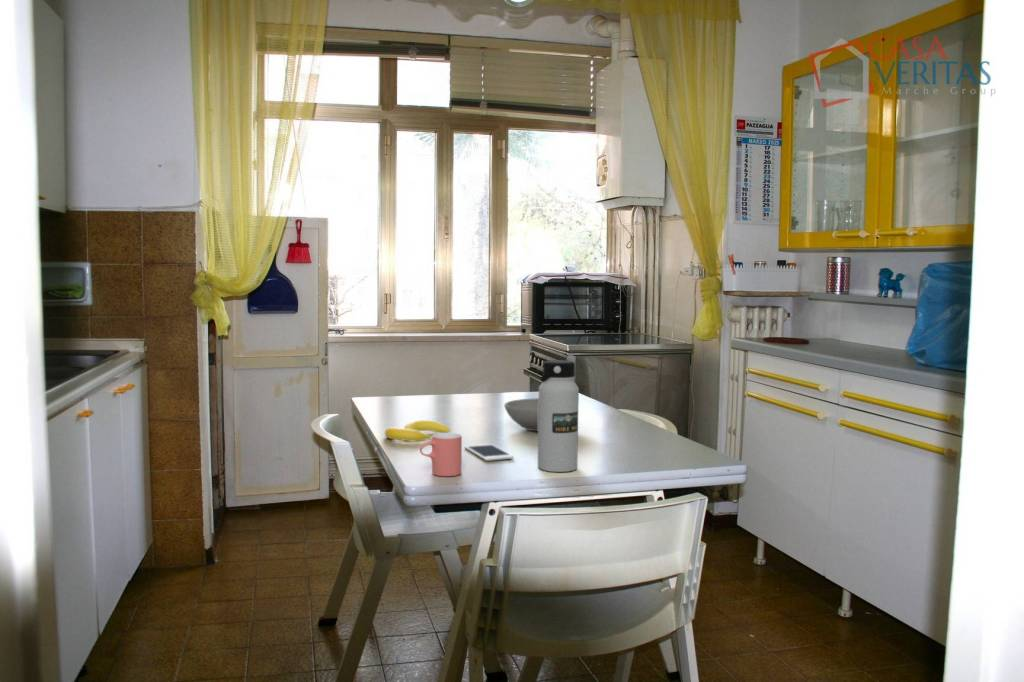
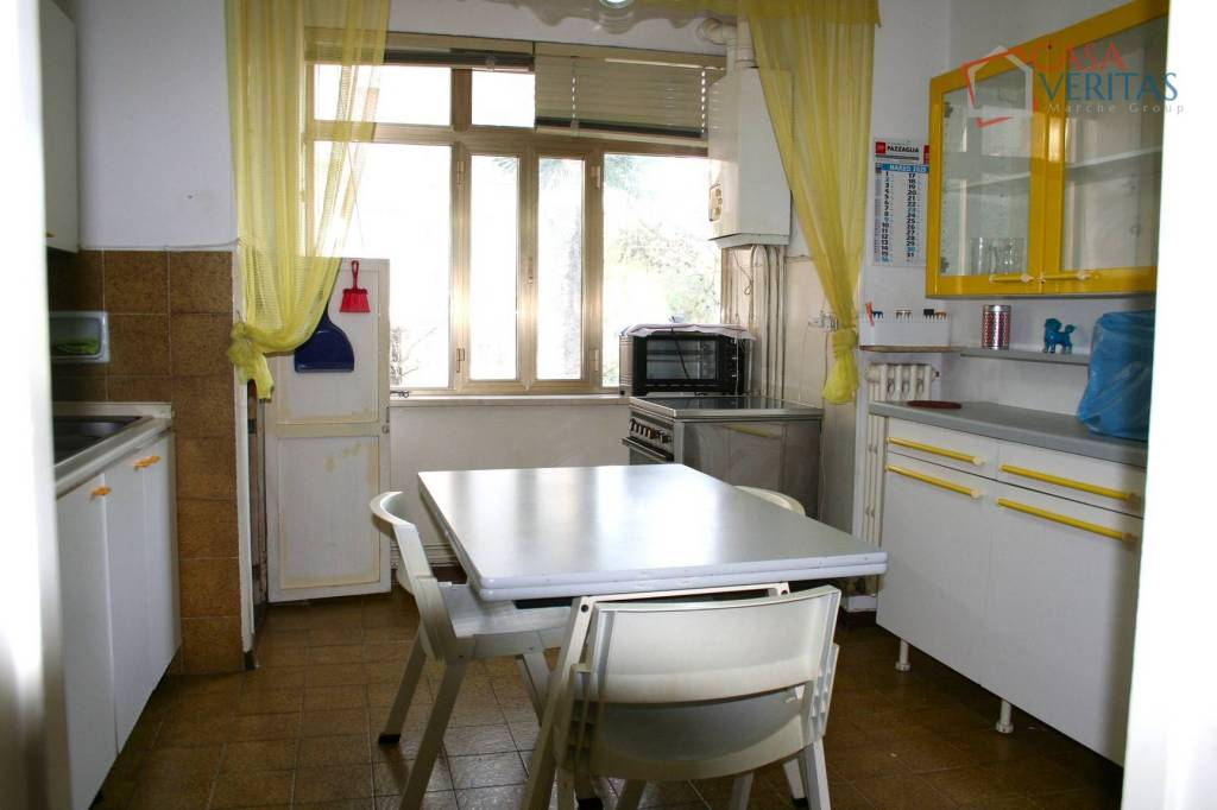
- bowl (537, 416)
- cell phone (488, 452)
- cup (440, 454)
- banana (418, 430)
- water bottle (558, 414)
